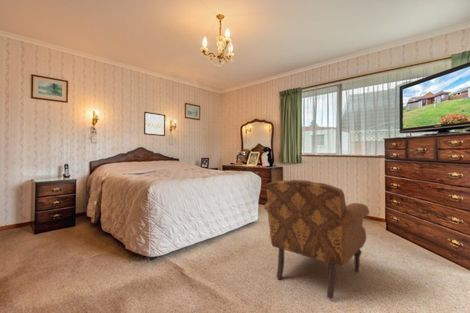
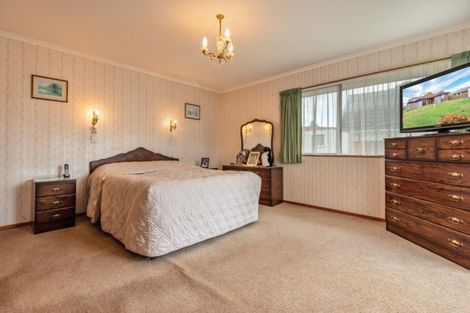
- armchair (316, 225)
- wall art (154, 124)
